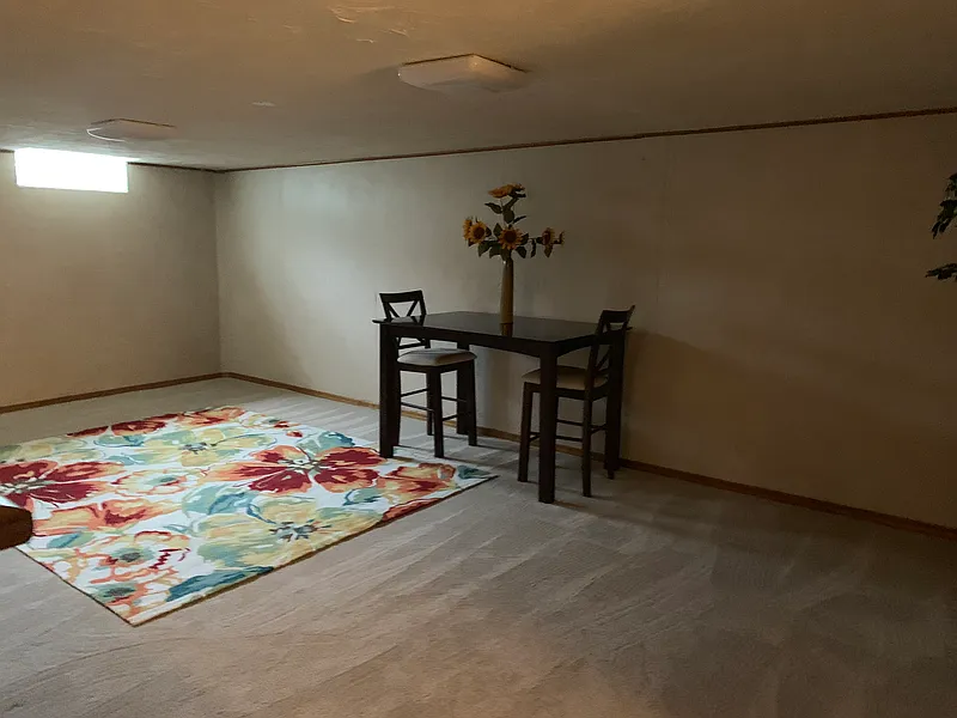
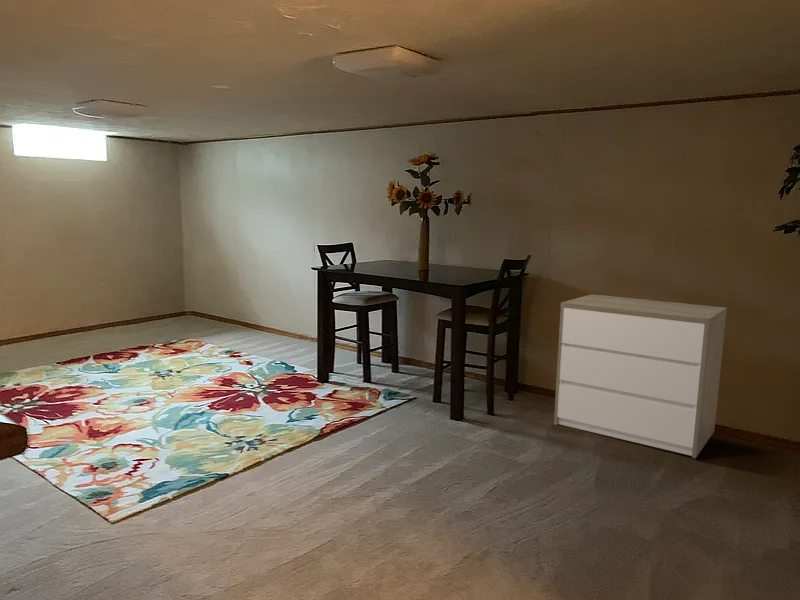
+ dresser (638, 367)
